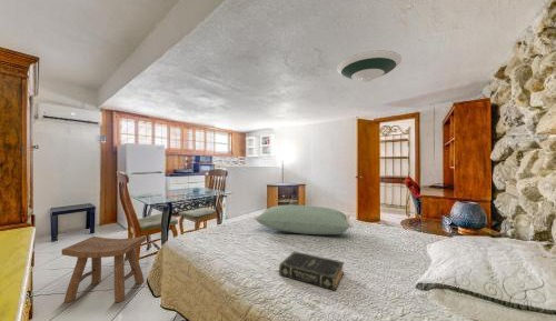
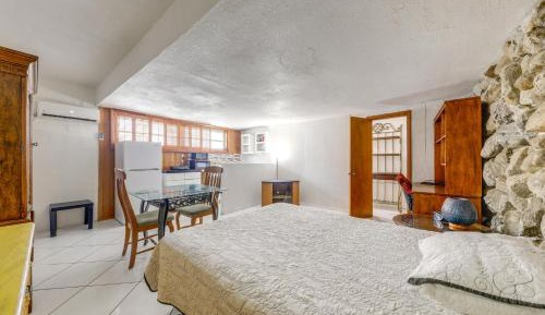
- book (311, 269)
- stool (100, 265)
- pillow (302, 218)
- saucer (367, 72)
